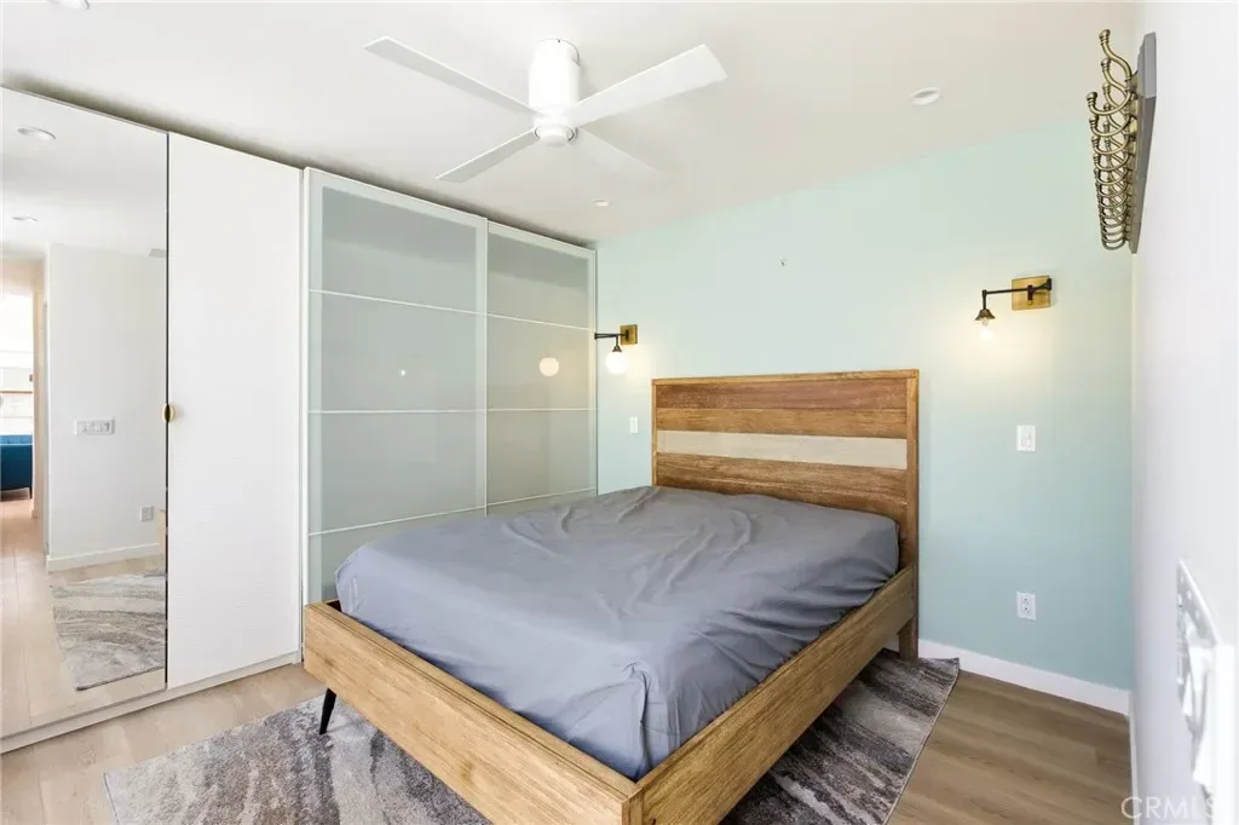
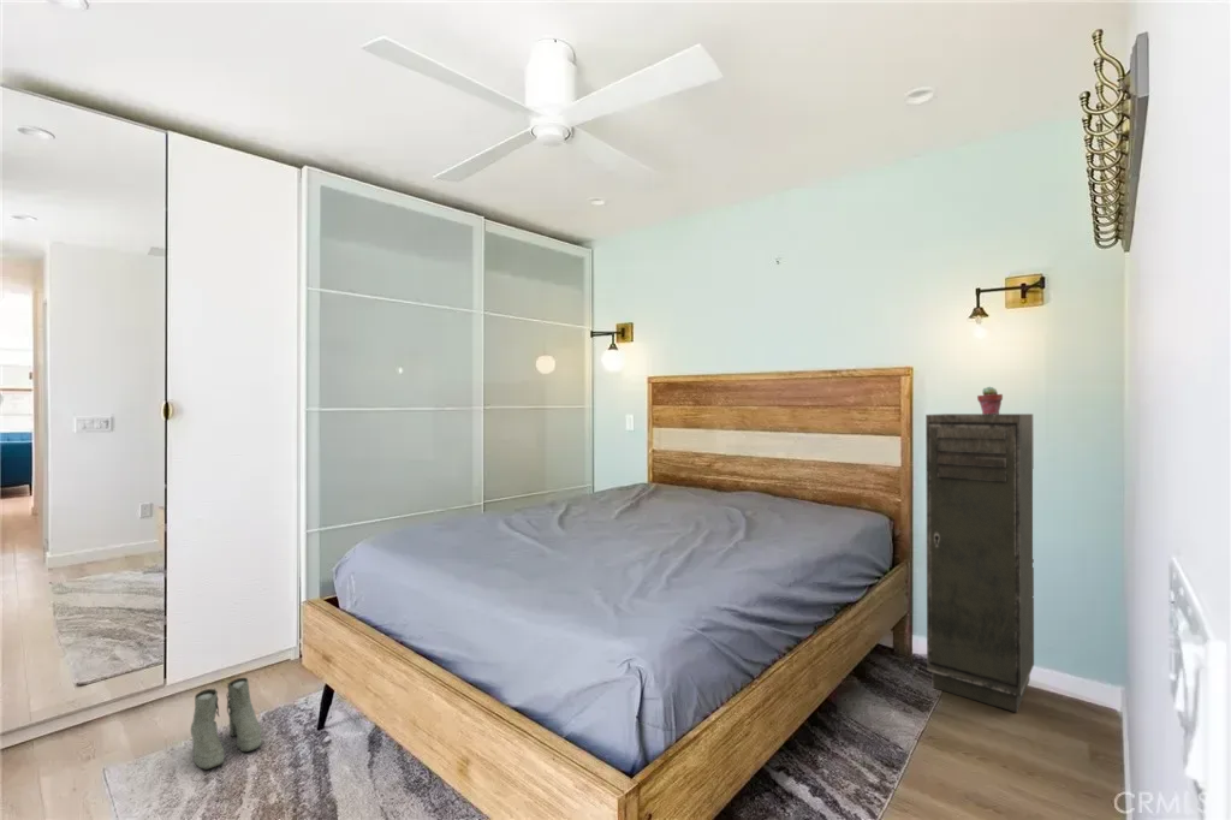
+ storage cabinet (980, 549)
+ potted succulent (989, 399)
+ boots (230, 719)
